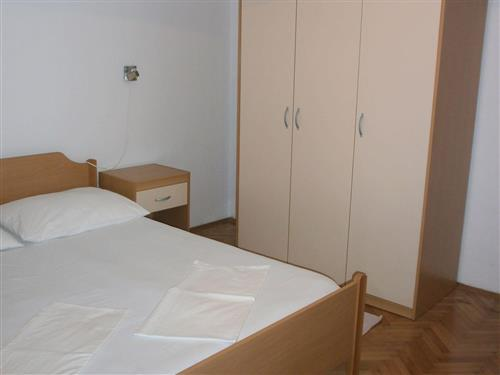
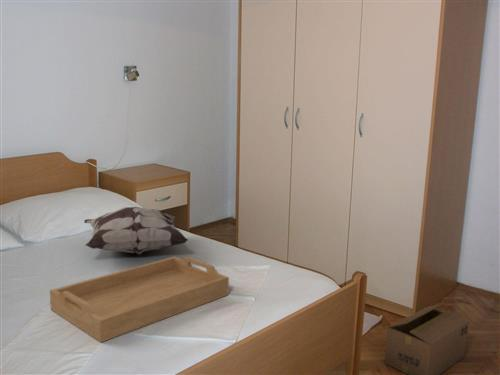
+ cardboard box (431, 334)
+ decorative pillow (133, 229)
+ serving tray (143, 289)
